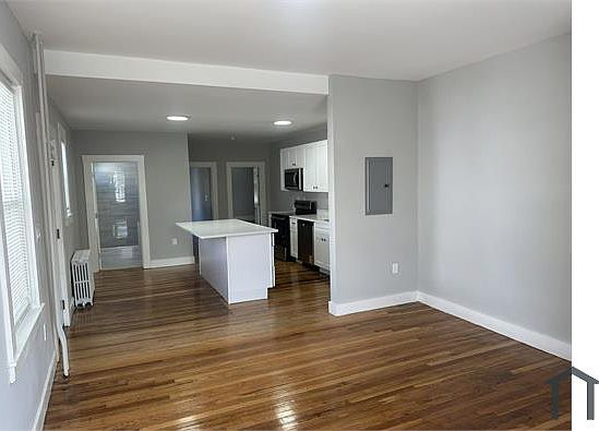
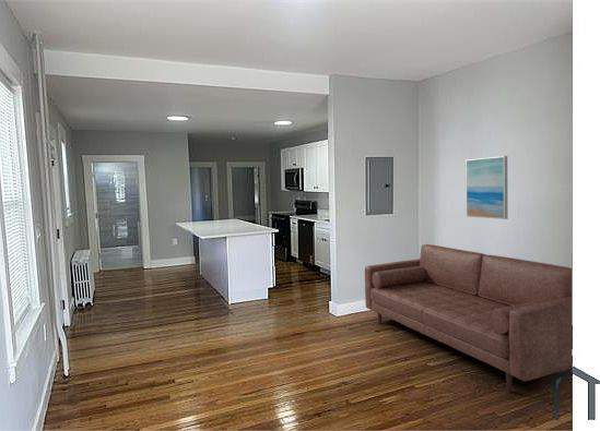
+ sofa (464, 300)
+ wall art (485, 188)
